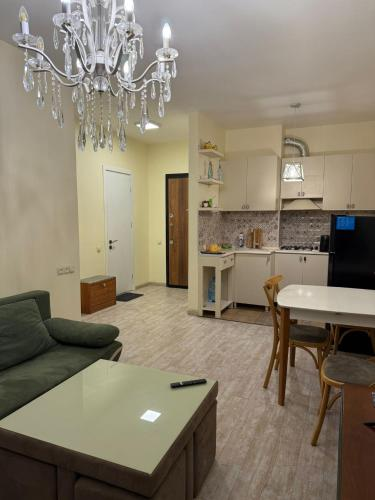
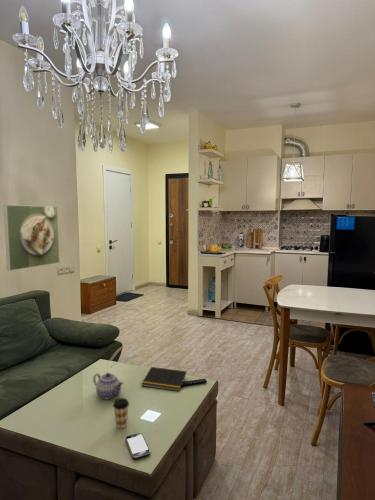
+ teapot (108, 384)
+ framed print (34, 236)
+ coffee cup (121, 413)
+ smartphone (137, 445)
+ notepad (164, 378)
